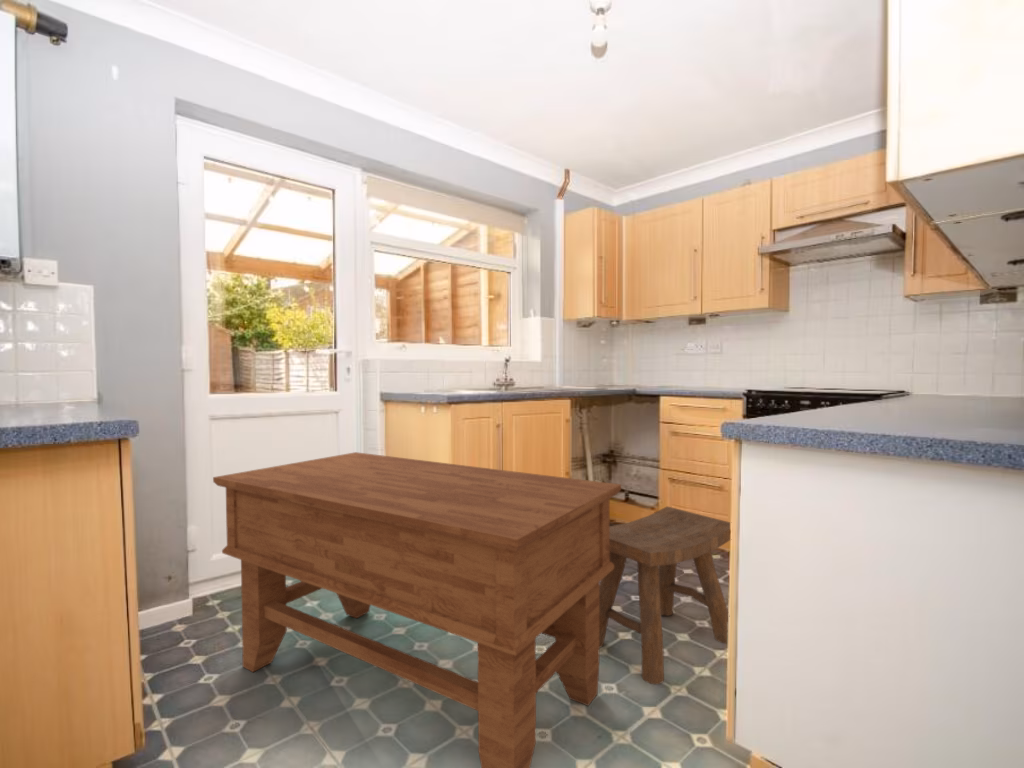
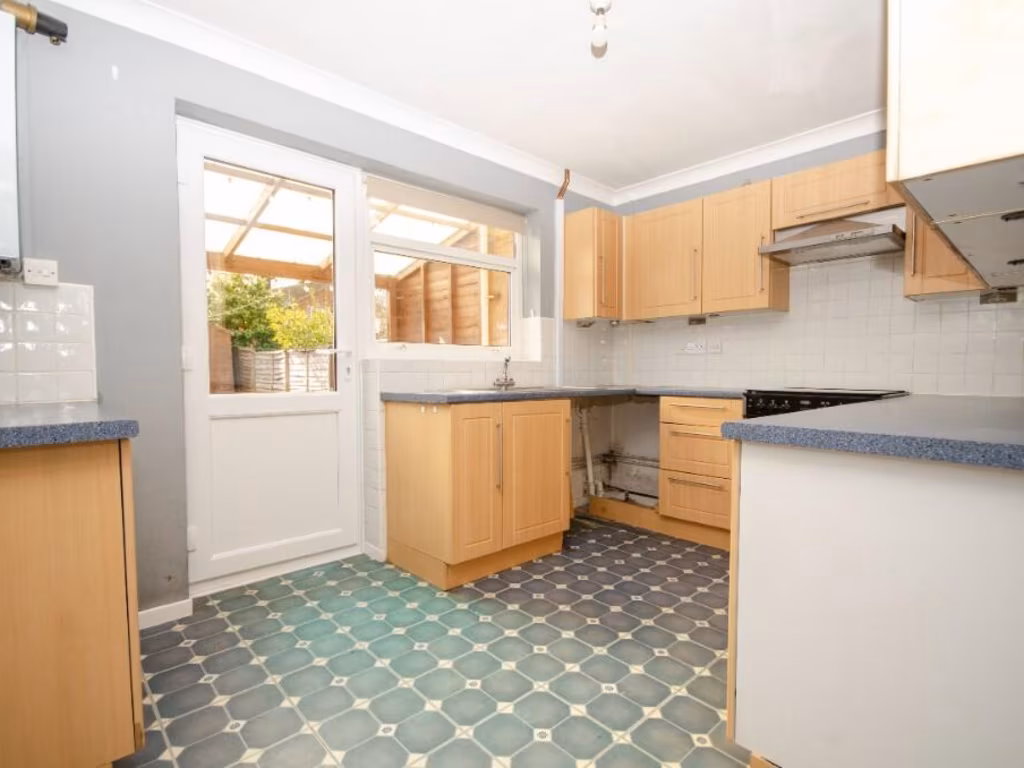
- stool (659, 583)
- side table (410, 580)
